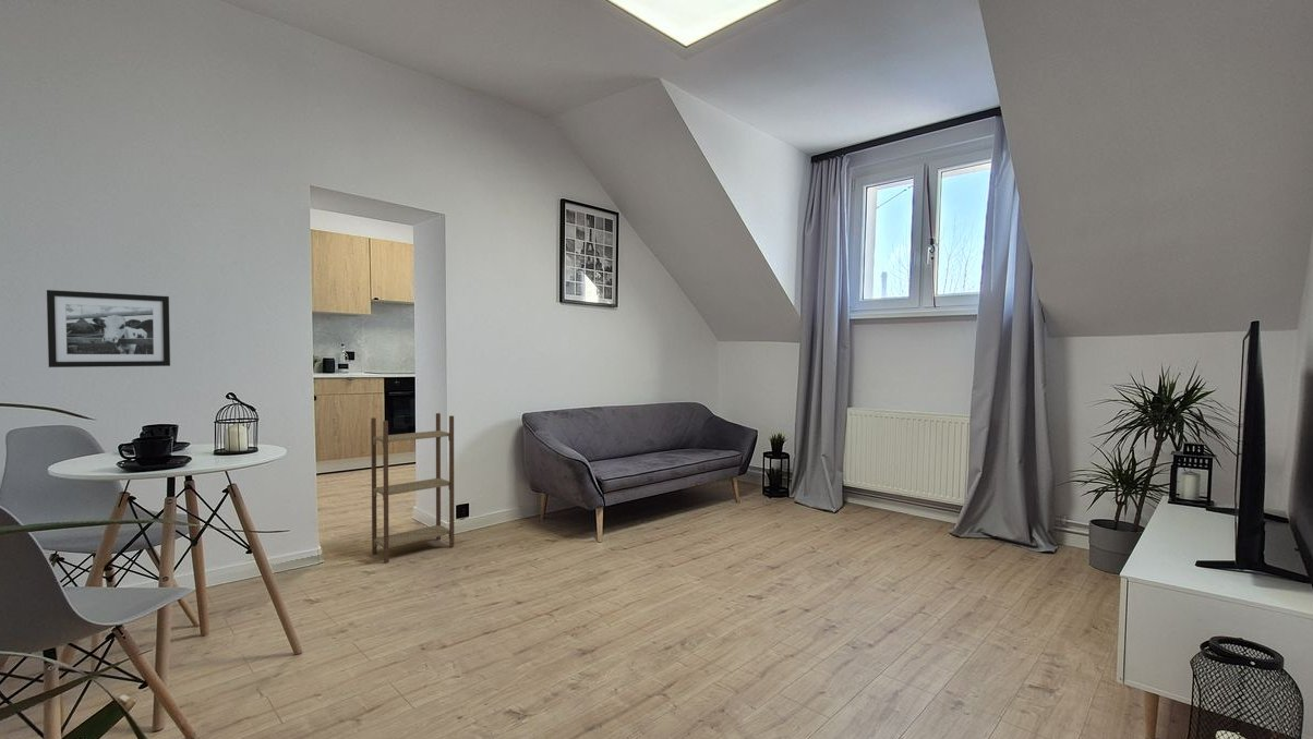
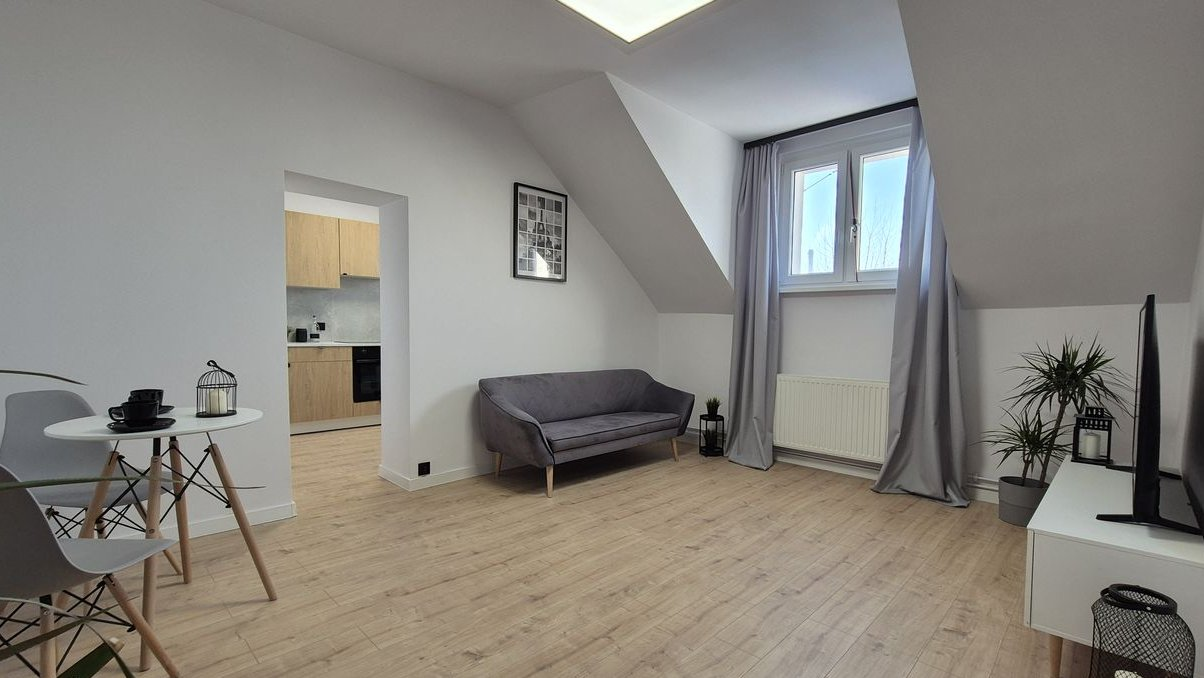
- shelving unit (413, 483)
- picture frame (111, 329)
